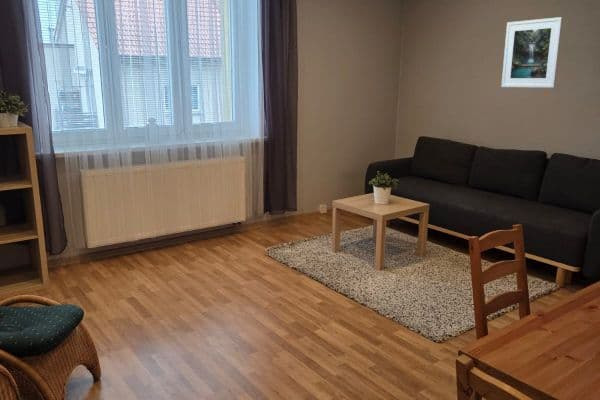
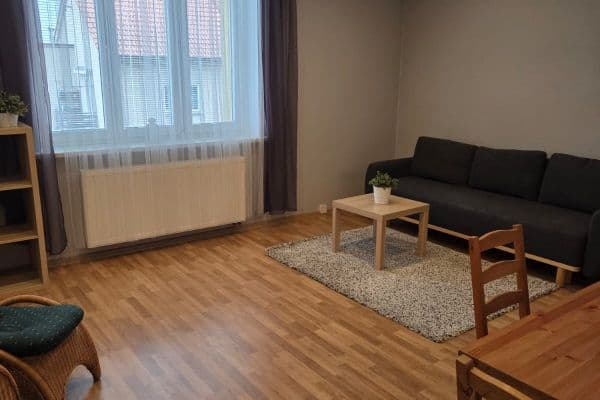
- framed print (530, 54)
